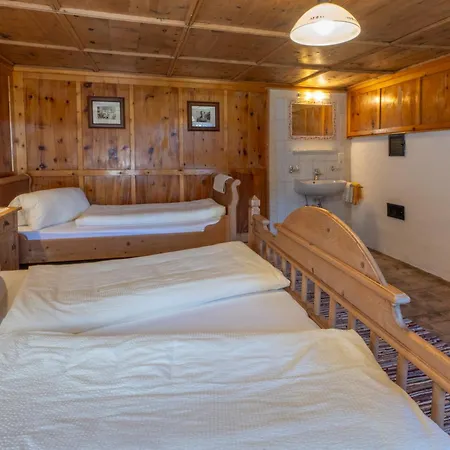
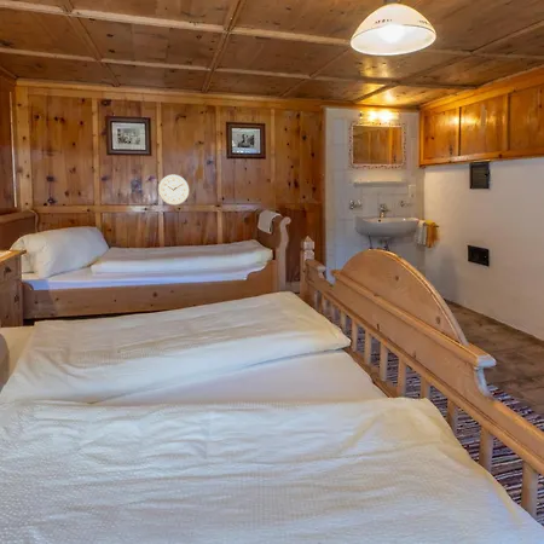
+ wall clock (173, 190)
